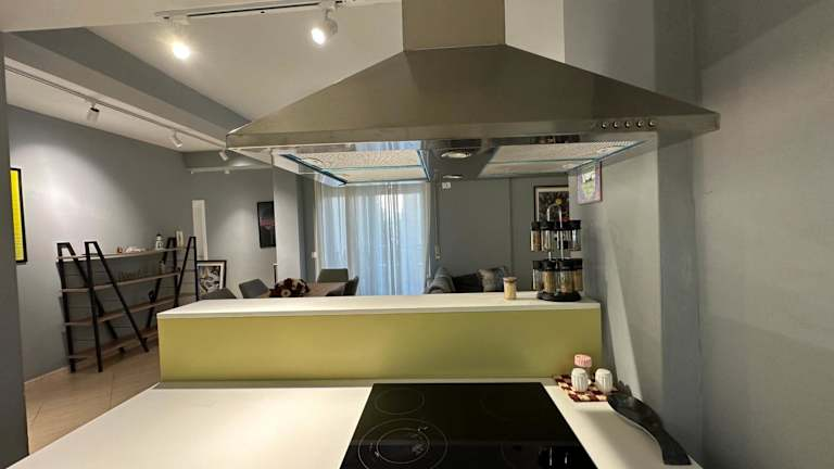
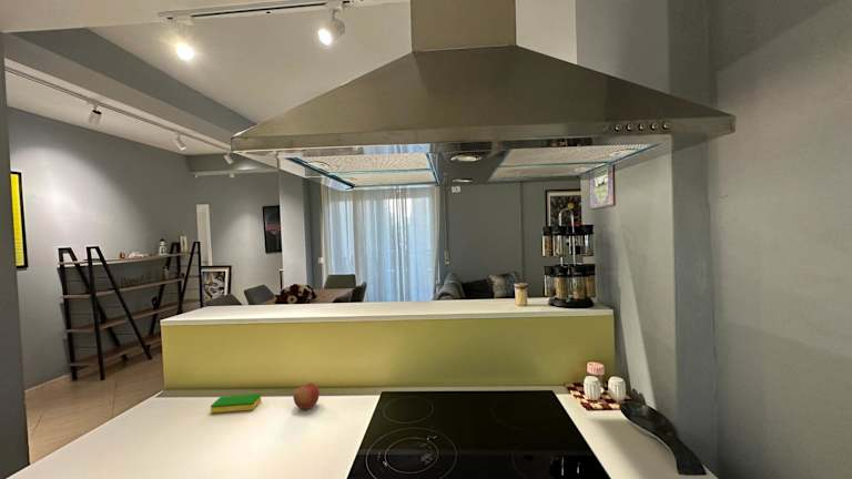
+ apple (306, 395)
+ dish sponge (236, 402)
